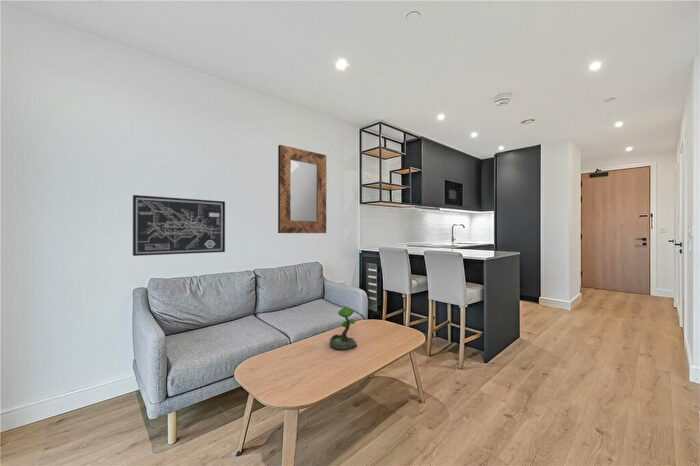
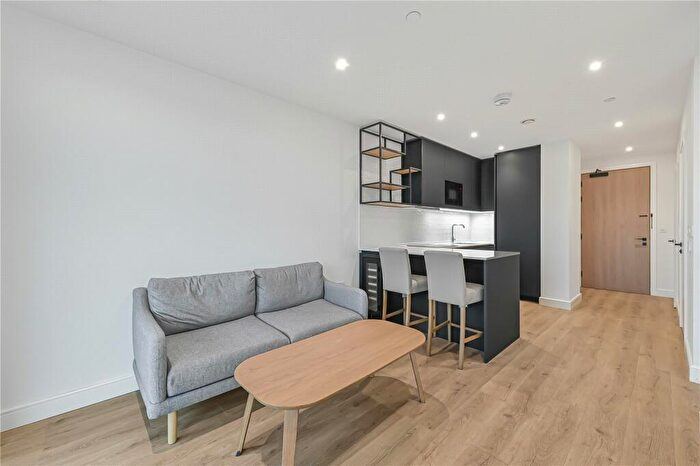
- wall art (182, 226)
- plant (343, 325)
- home mirror (303, 191)
